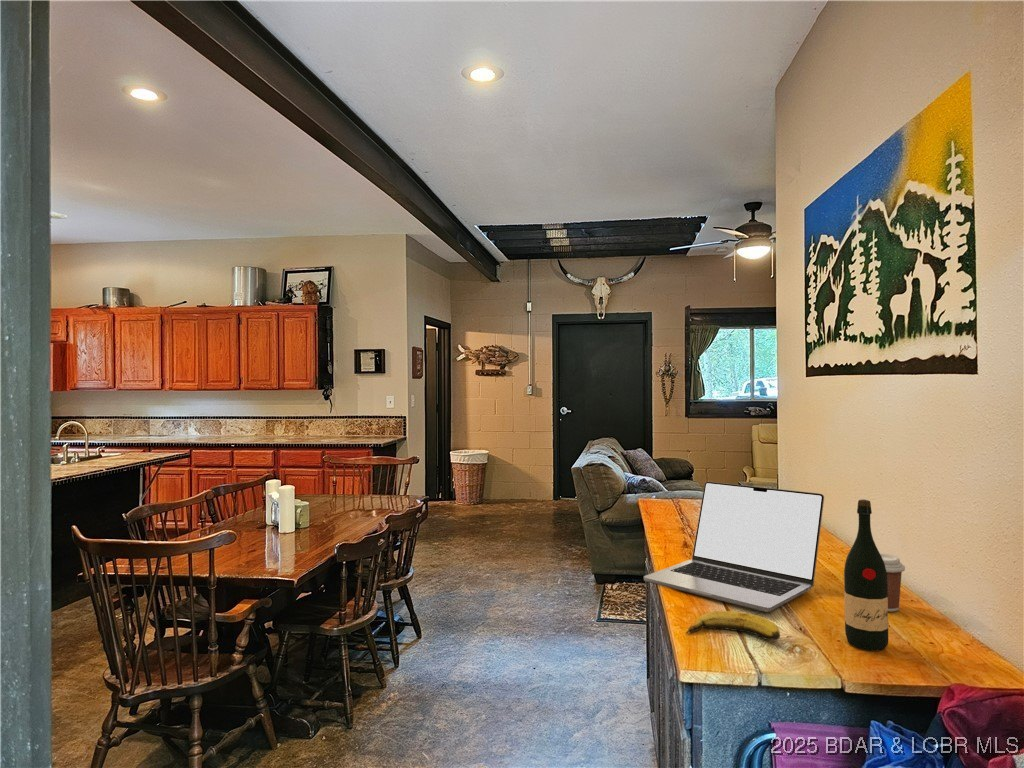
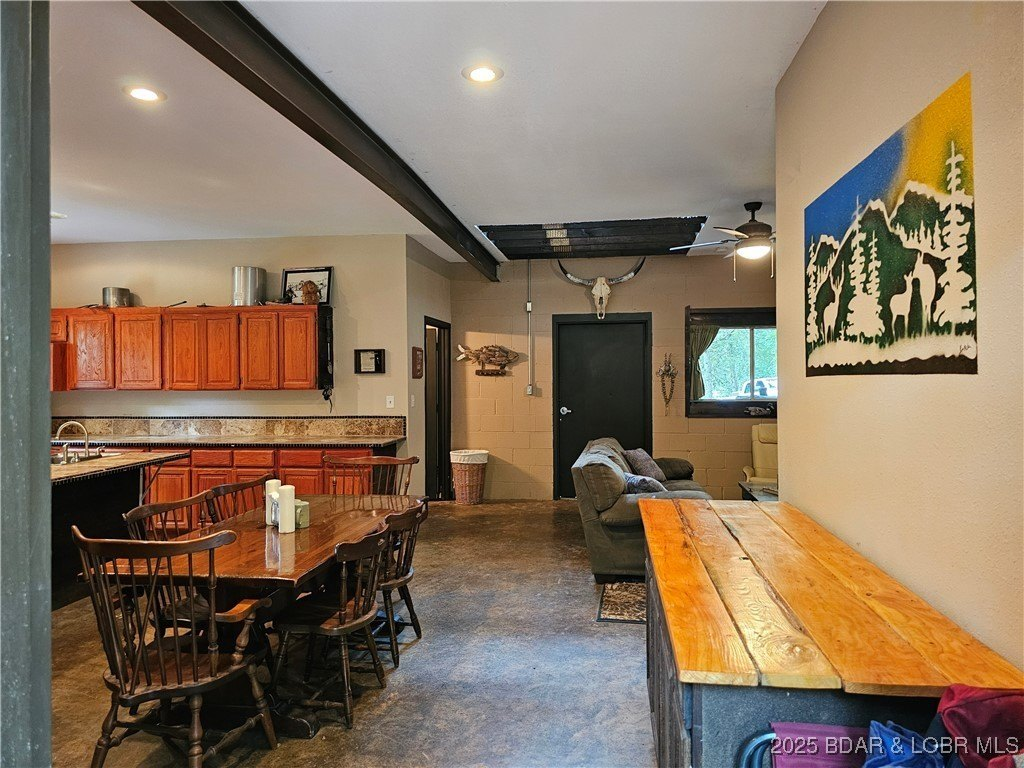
- banana (731, 623)
- laptop (732, 538)
- wine bottle (865, 571)
- coffee cup (887, 581)
